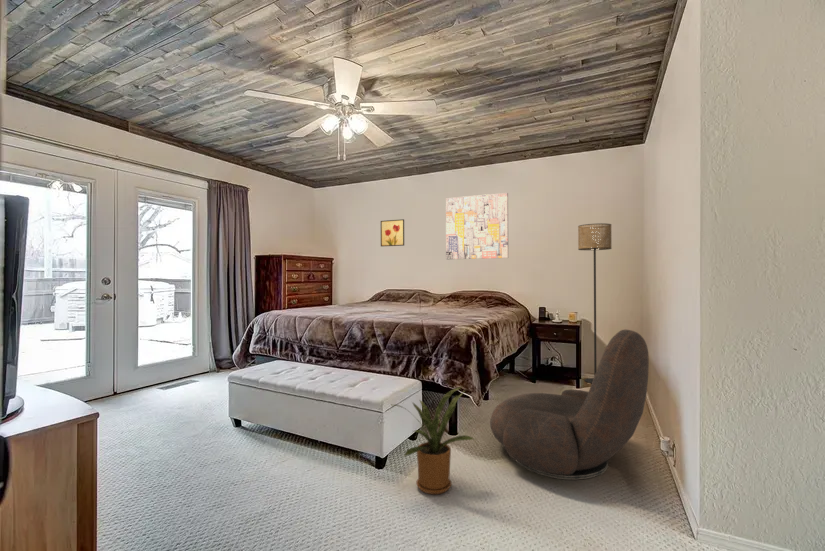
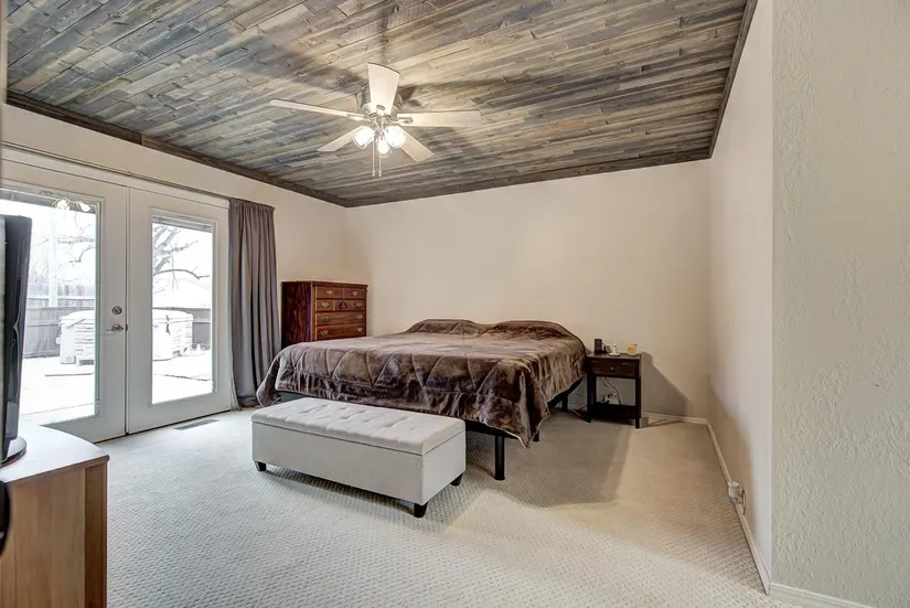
- wall art (476, 227)
- wall art (392, 233)
- house plant (432, 435)
- floor lamp (595, 303)
- armchair (564, 391)
